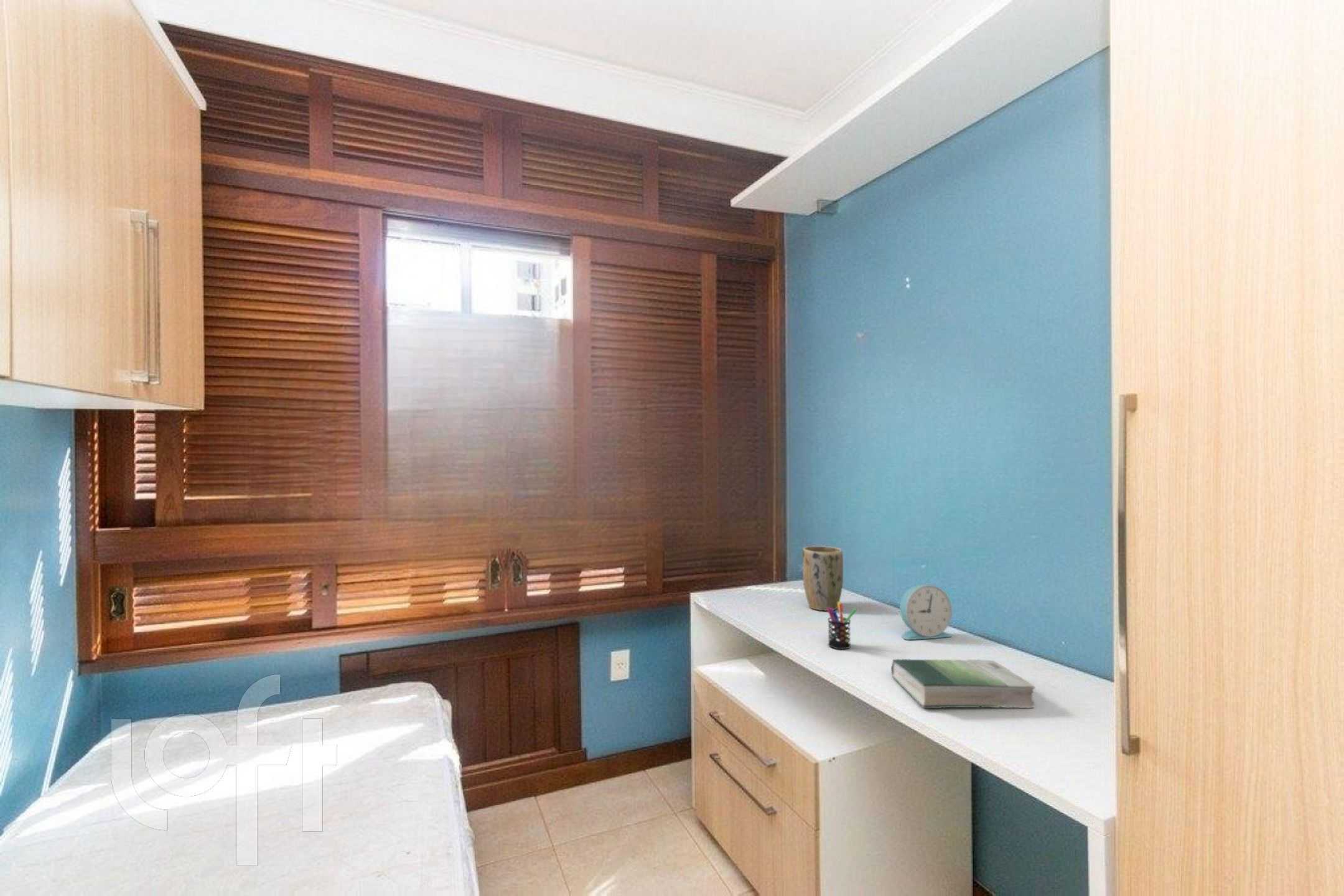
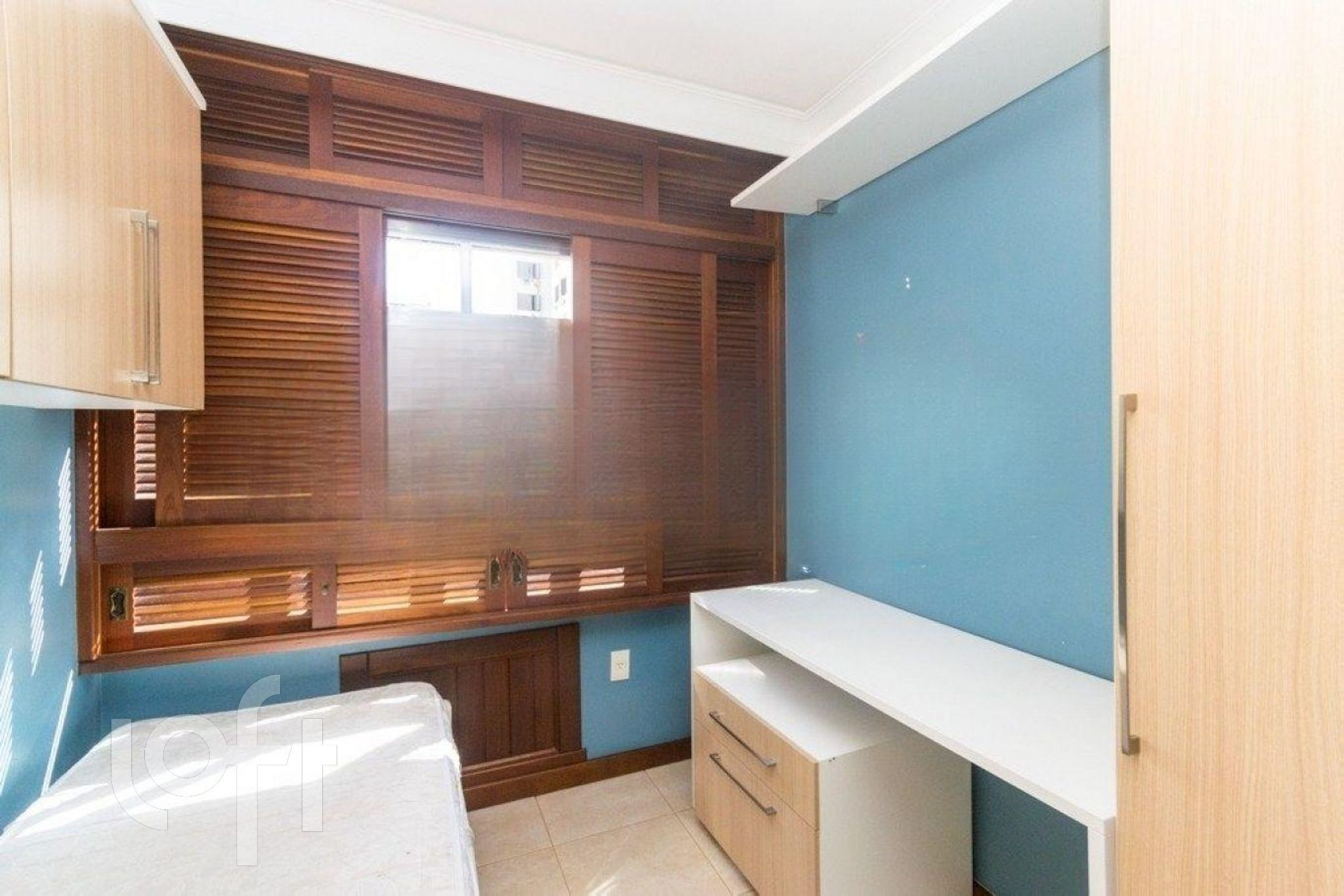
- book (959, 678)
- plant pot (823, 578)
- pen holder (842, 623)
- alarm clock (923, 609)
